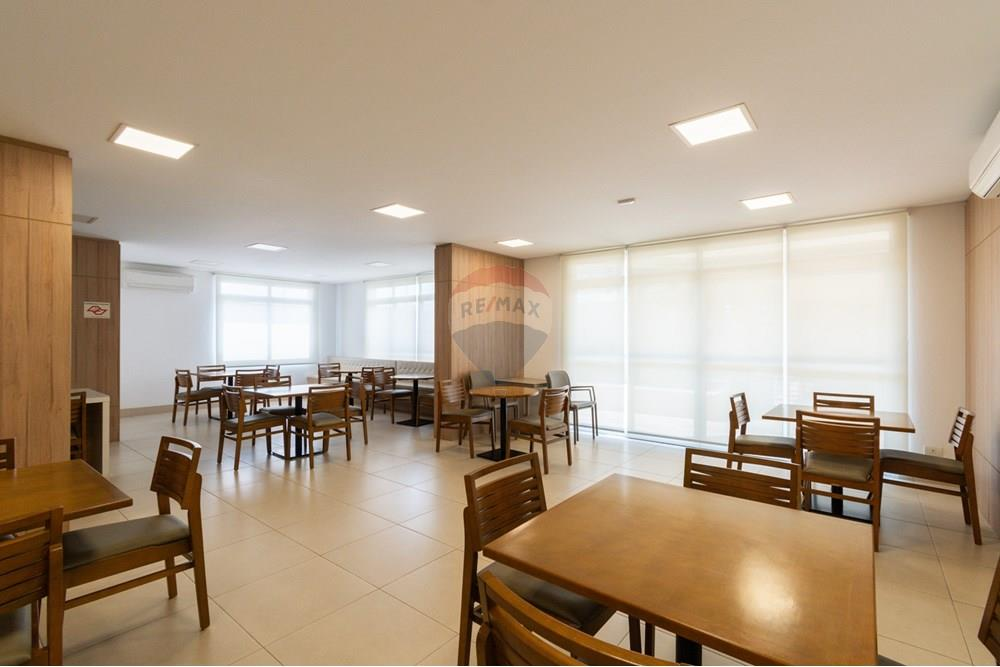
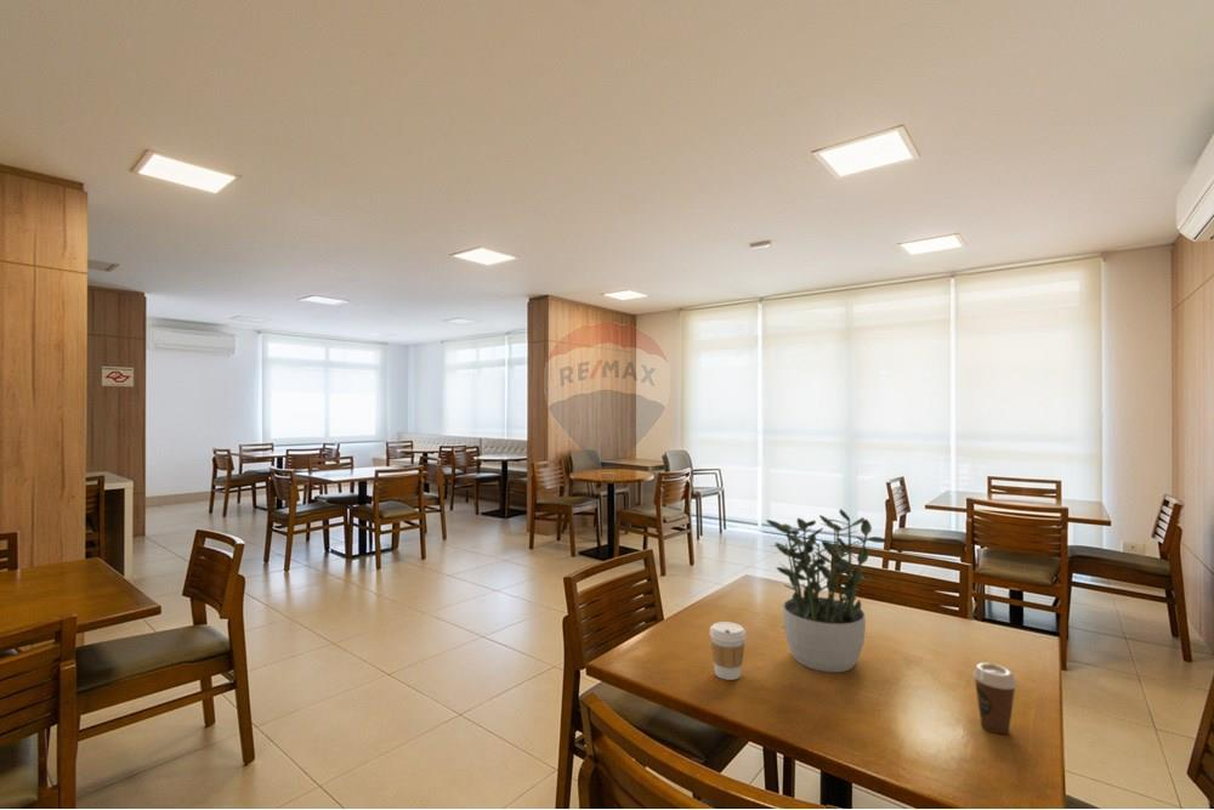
+ coffee cup (994, 698)
+ coffee cup (727, 650)
+ potted plant (826, 585)
